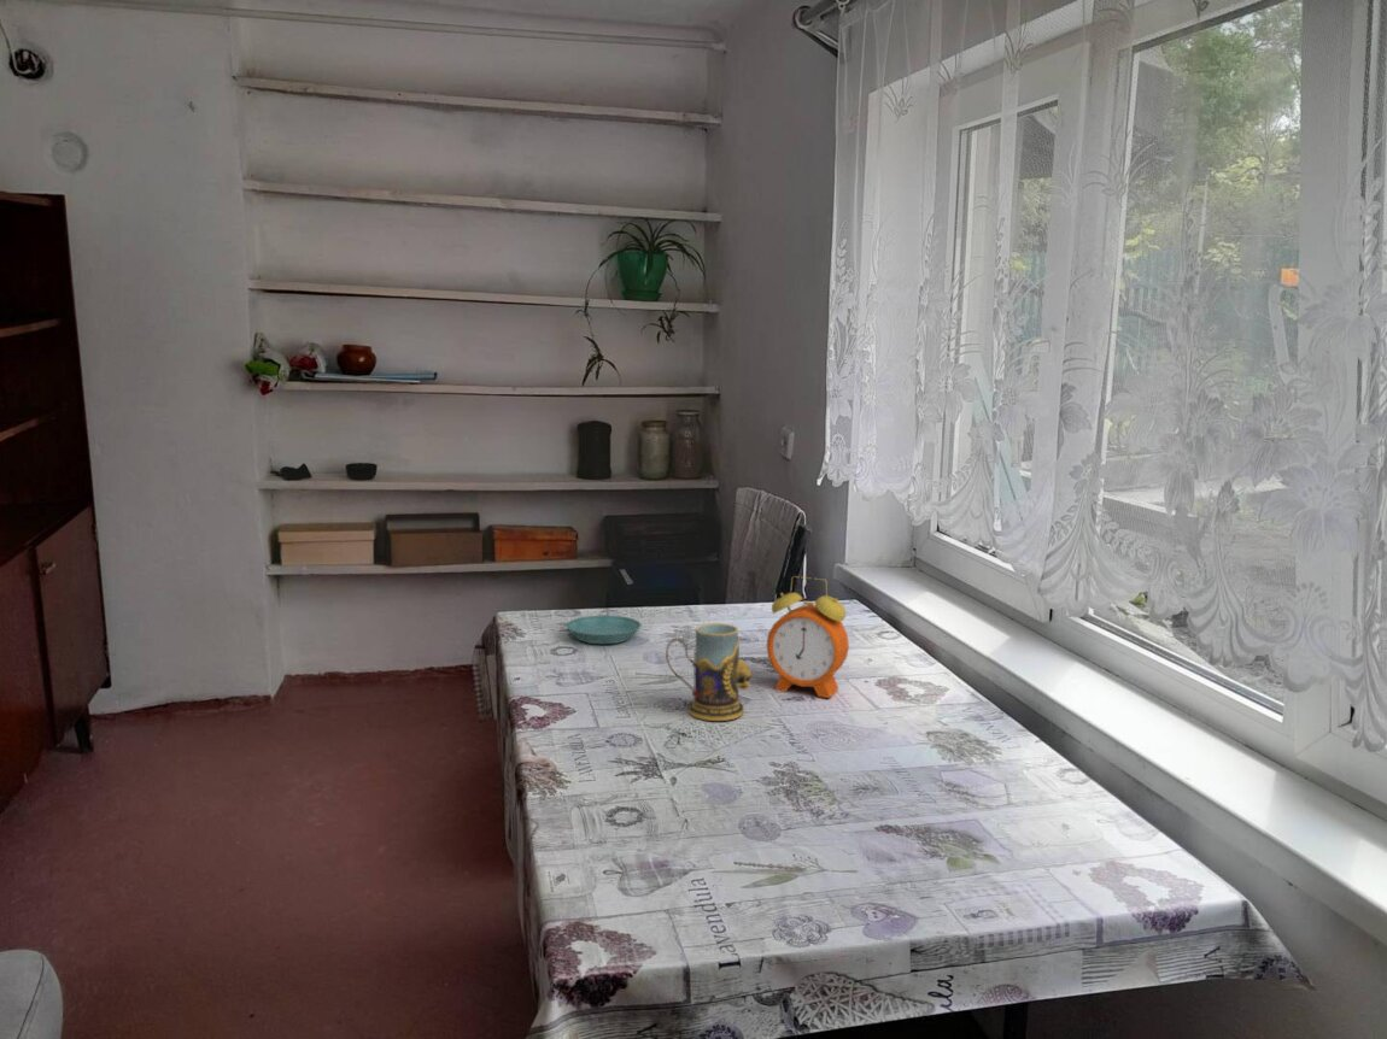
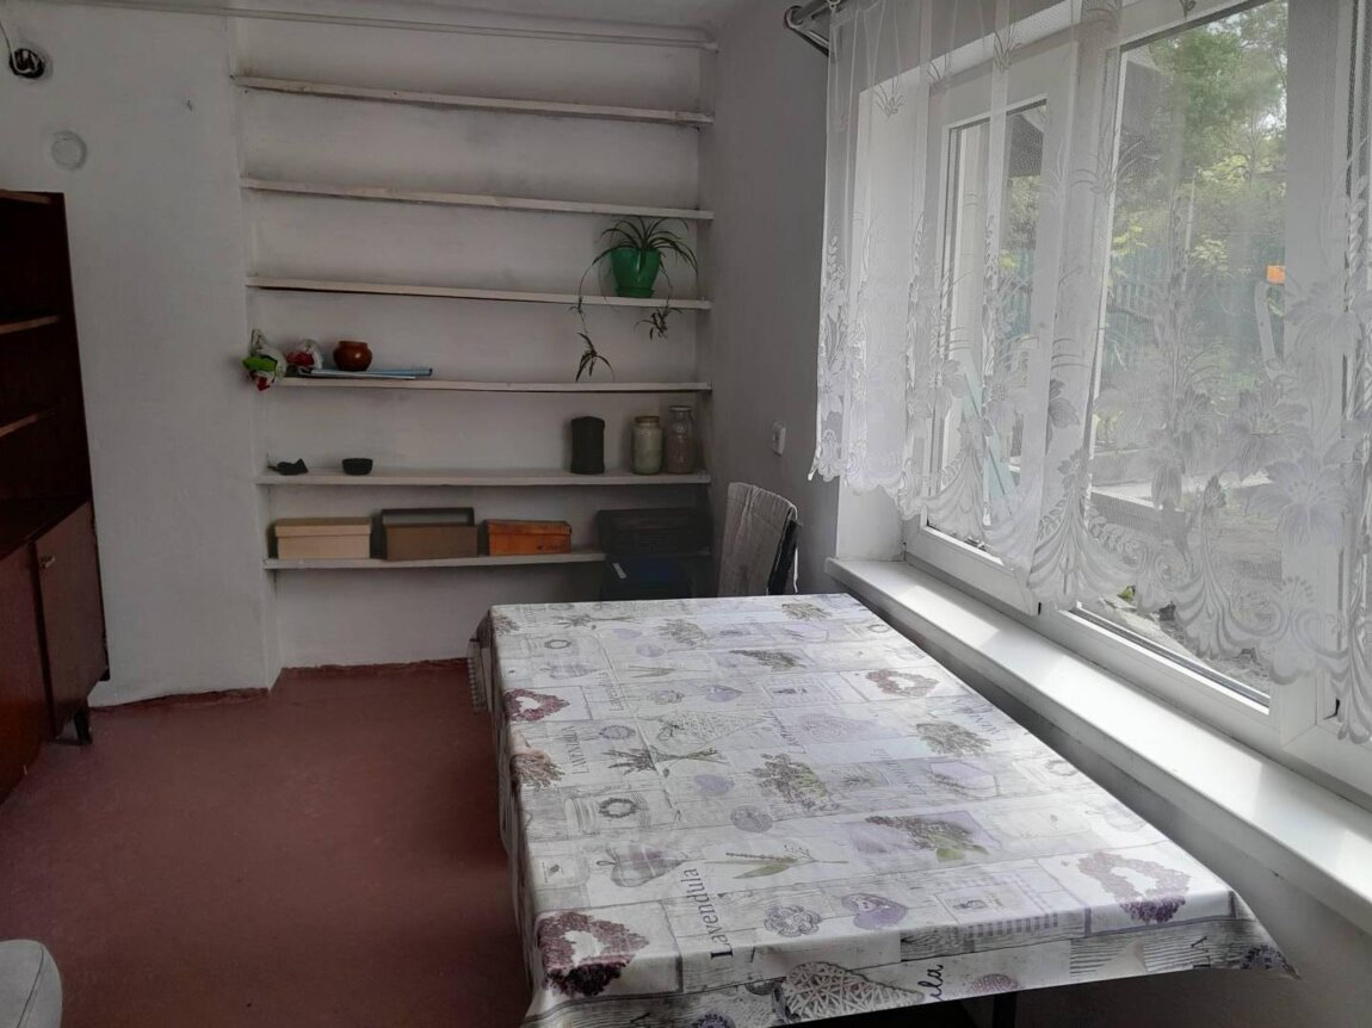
- mug (708, 670)
- saucer (603, 630)
- alarm clock (807, 634)
